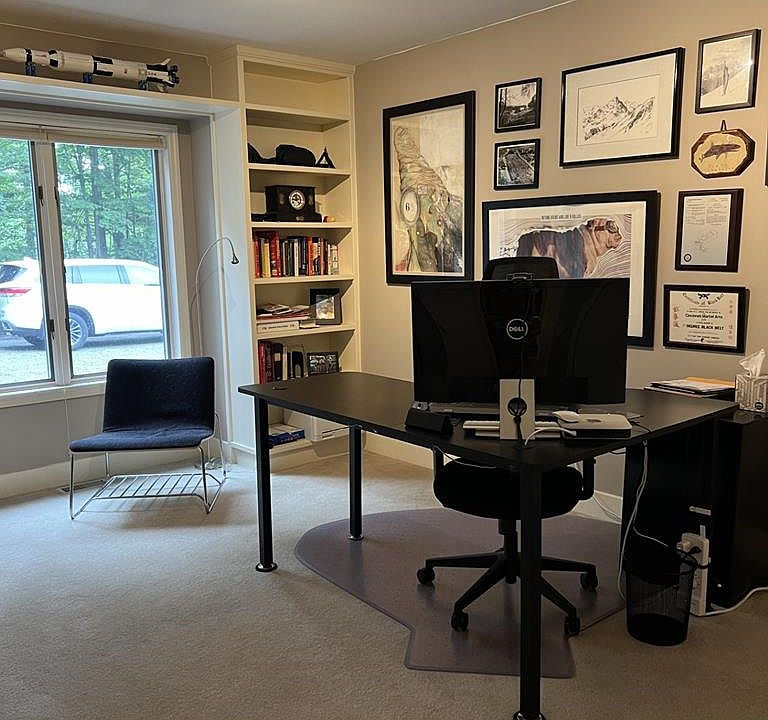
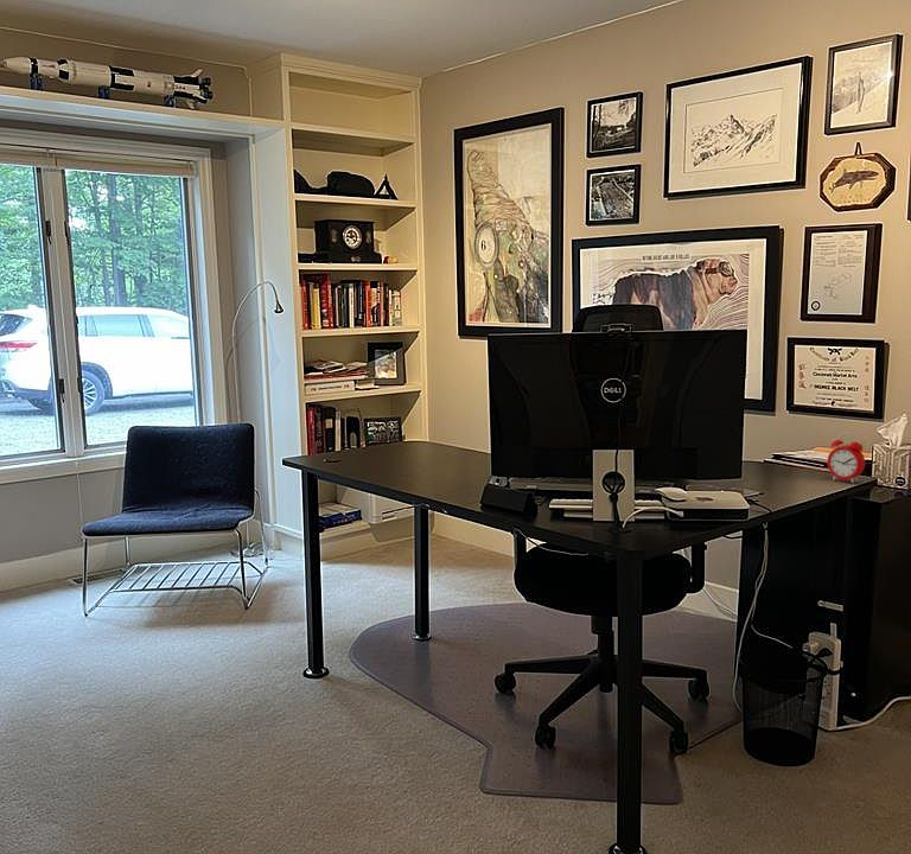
+ alarm clock (846, 457)
